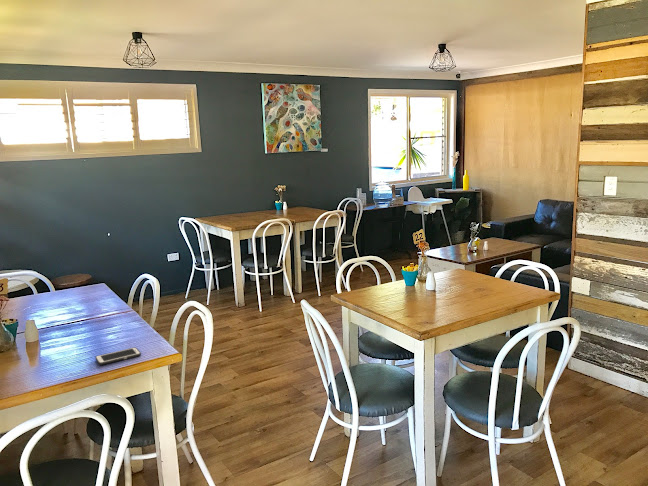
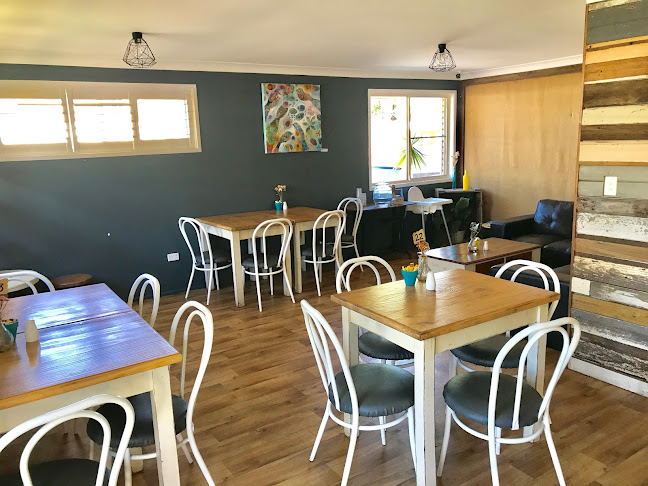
- cell phone (118, 355)
